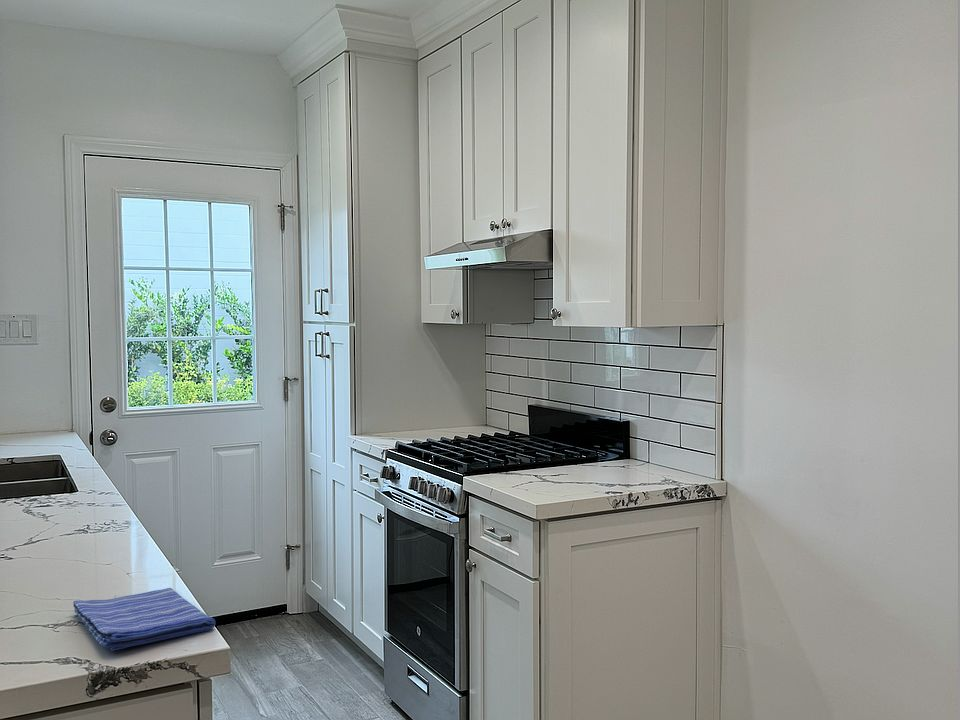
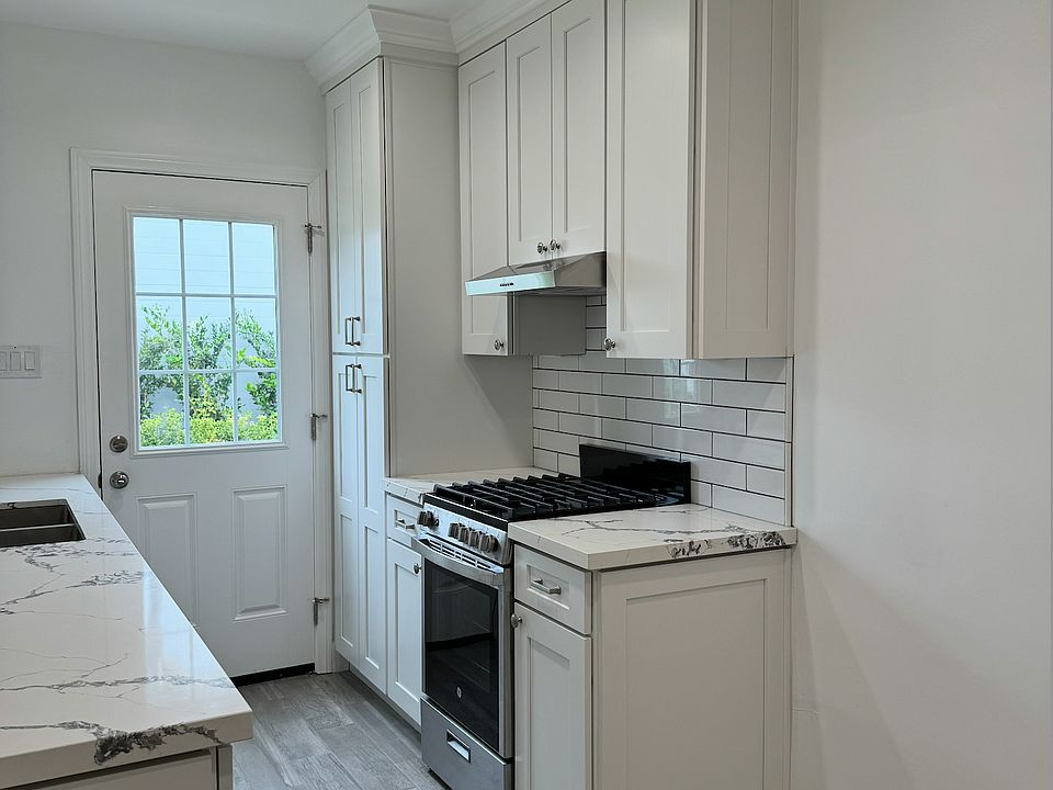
- dish towel (142, 612)
